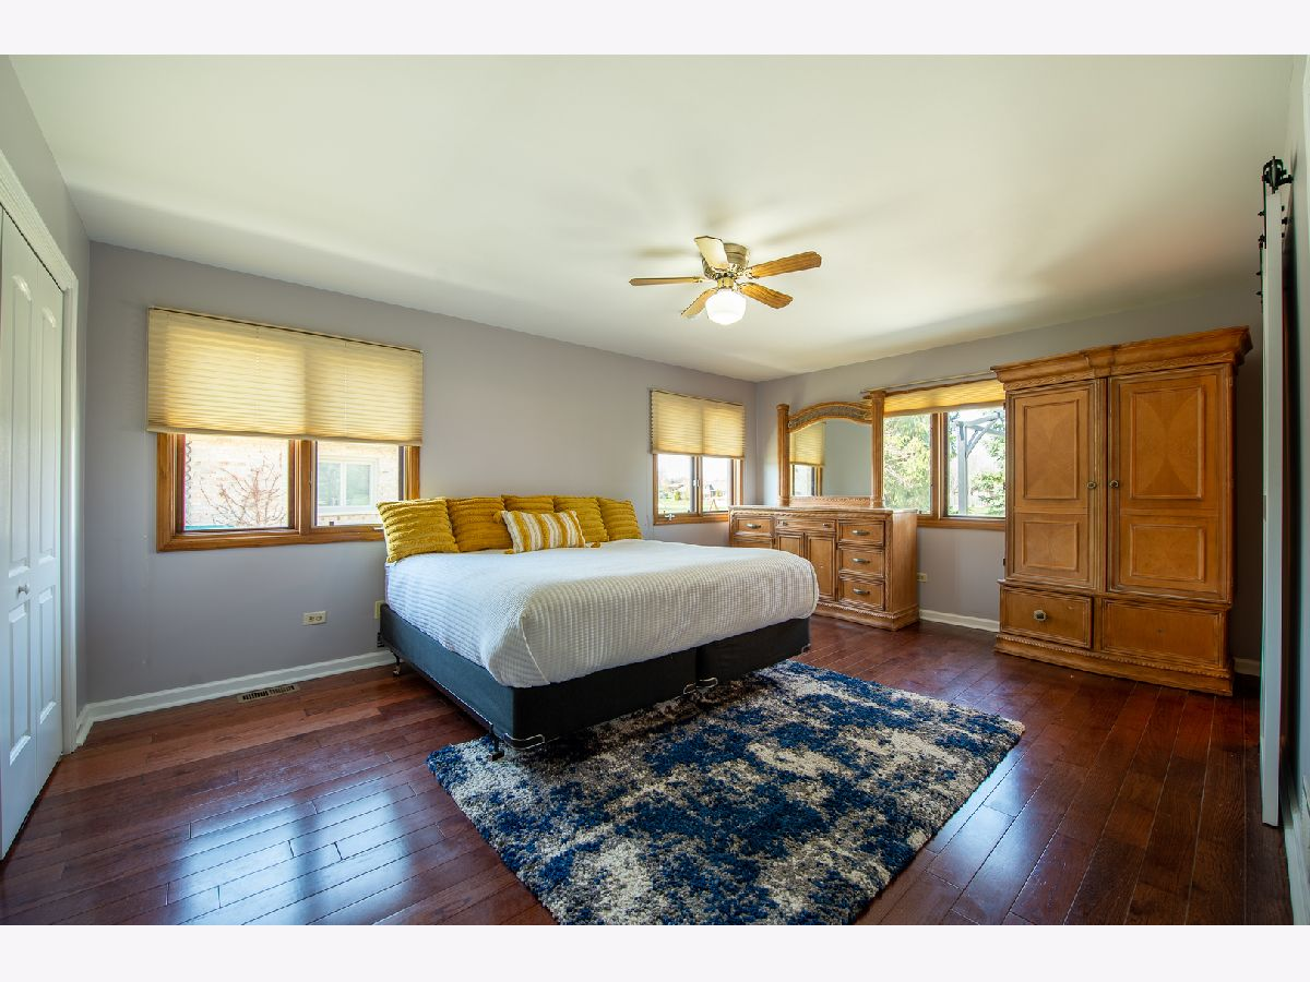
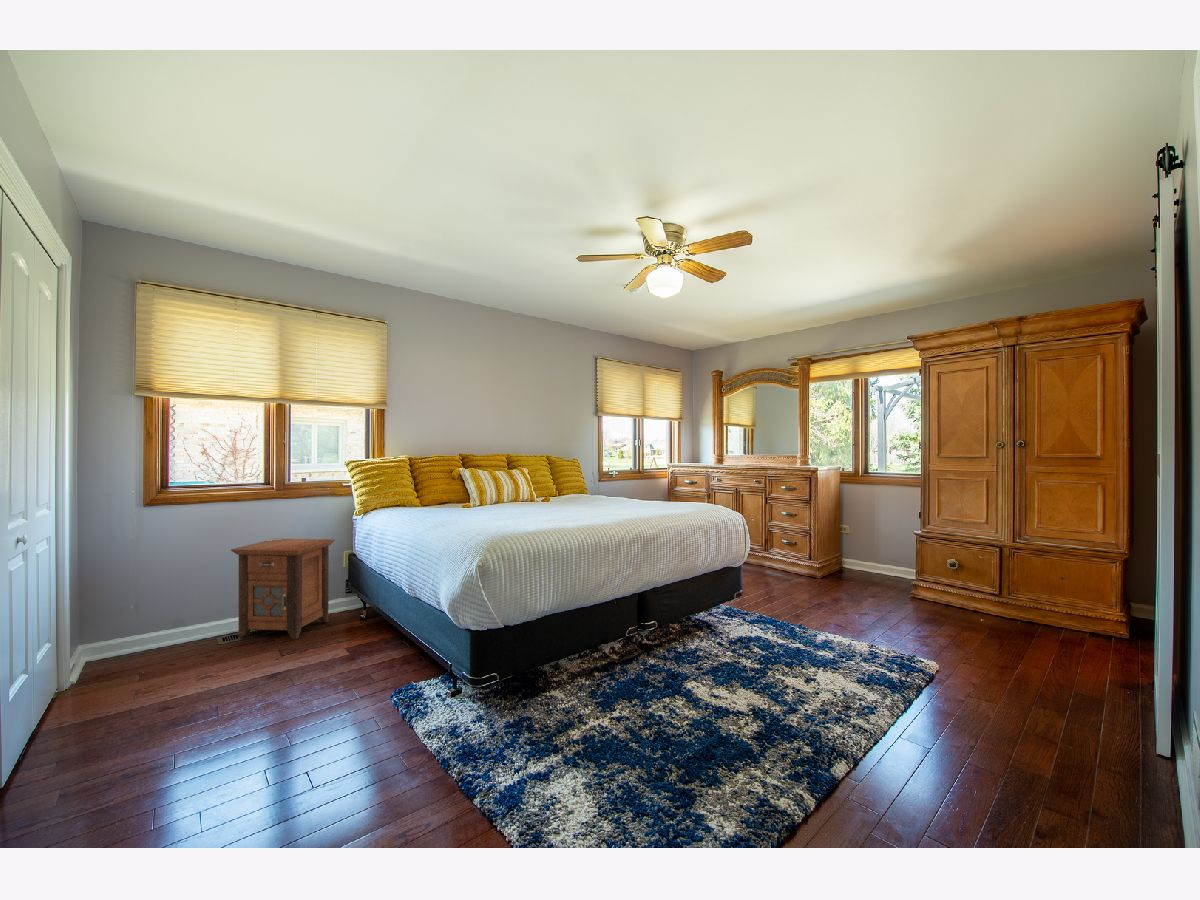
+ nightstand (285, 586)
